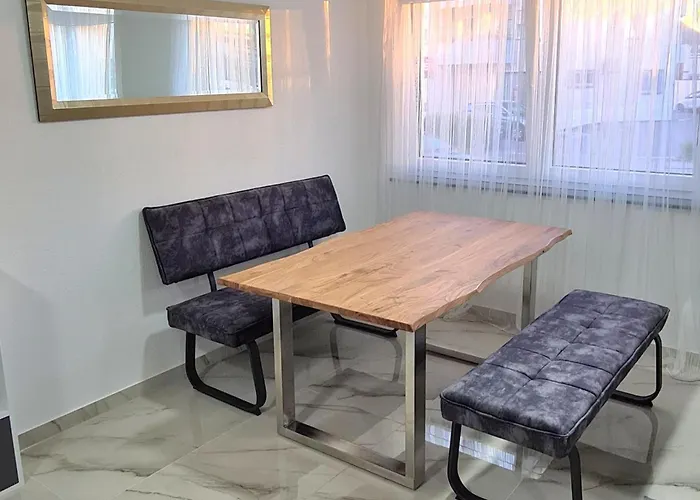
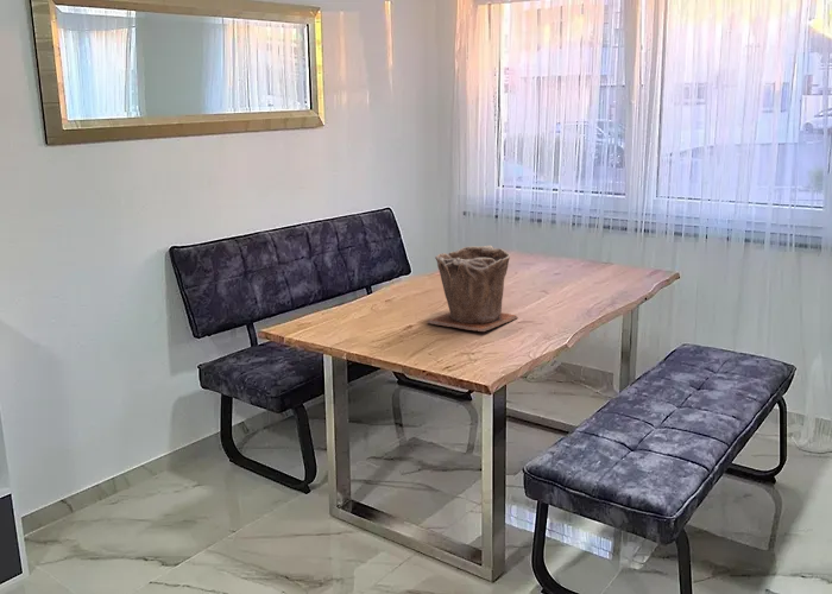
+ plant pot (472, 285)
